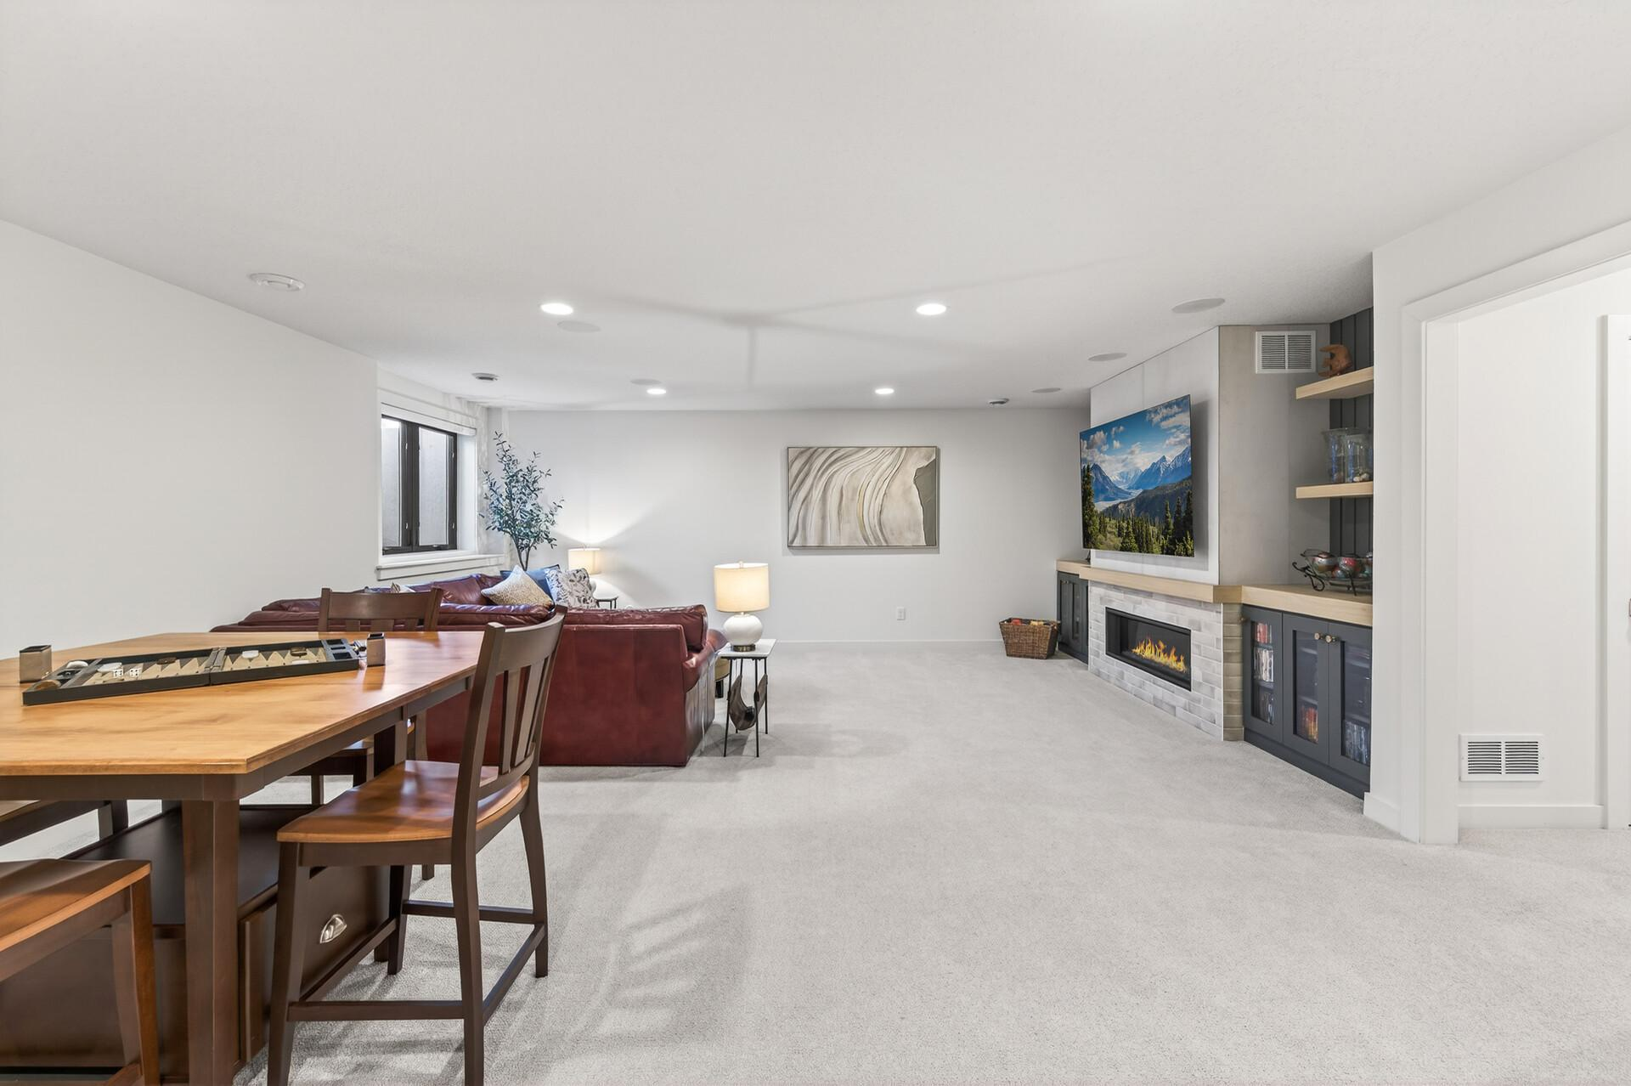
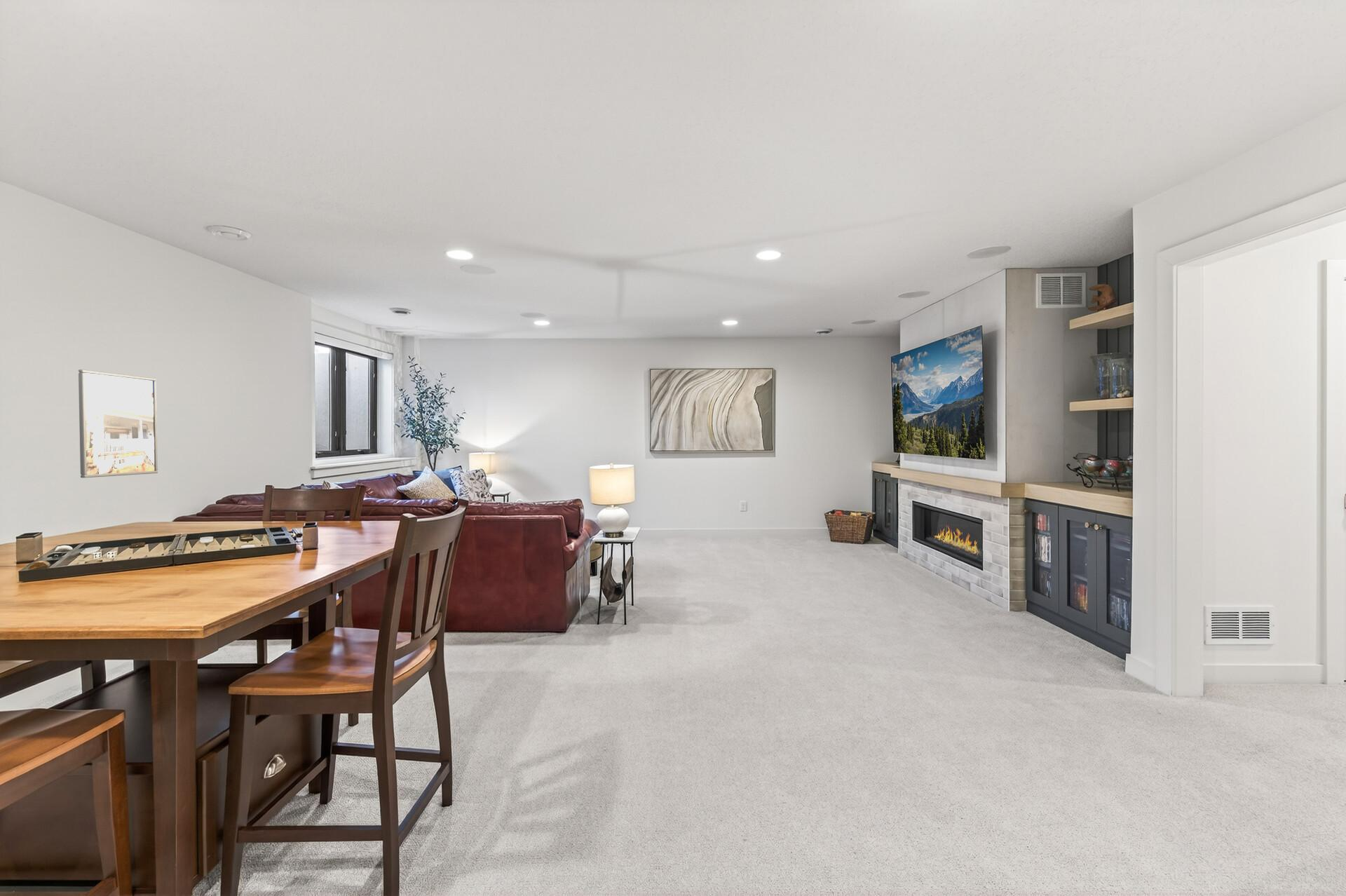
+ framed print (121, 424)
